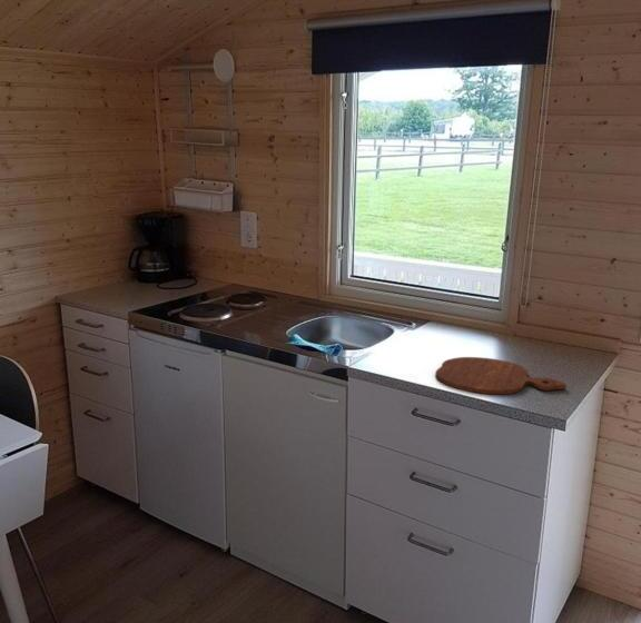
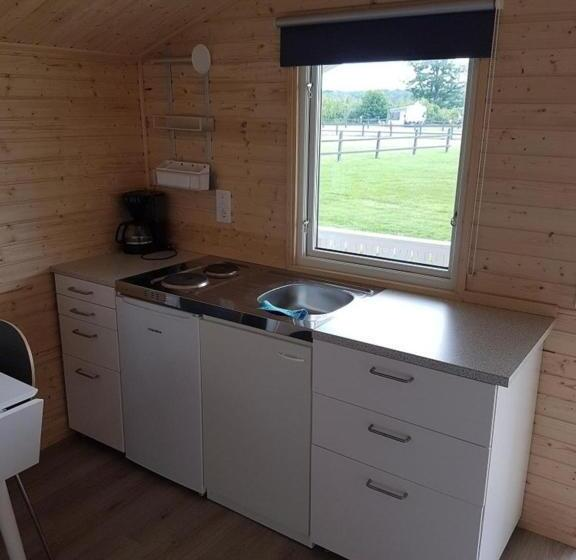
- cutting board (500, 376)
